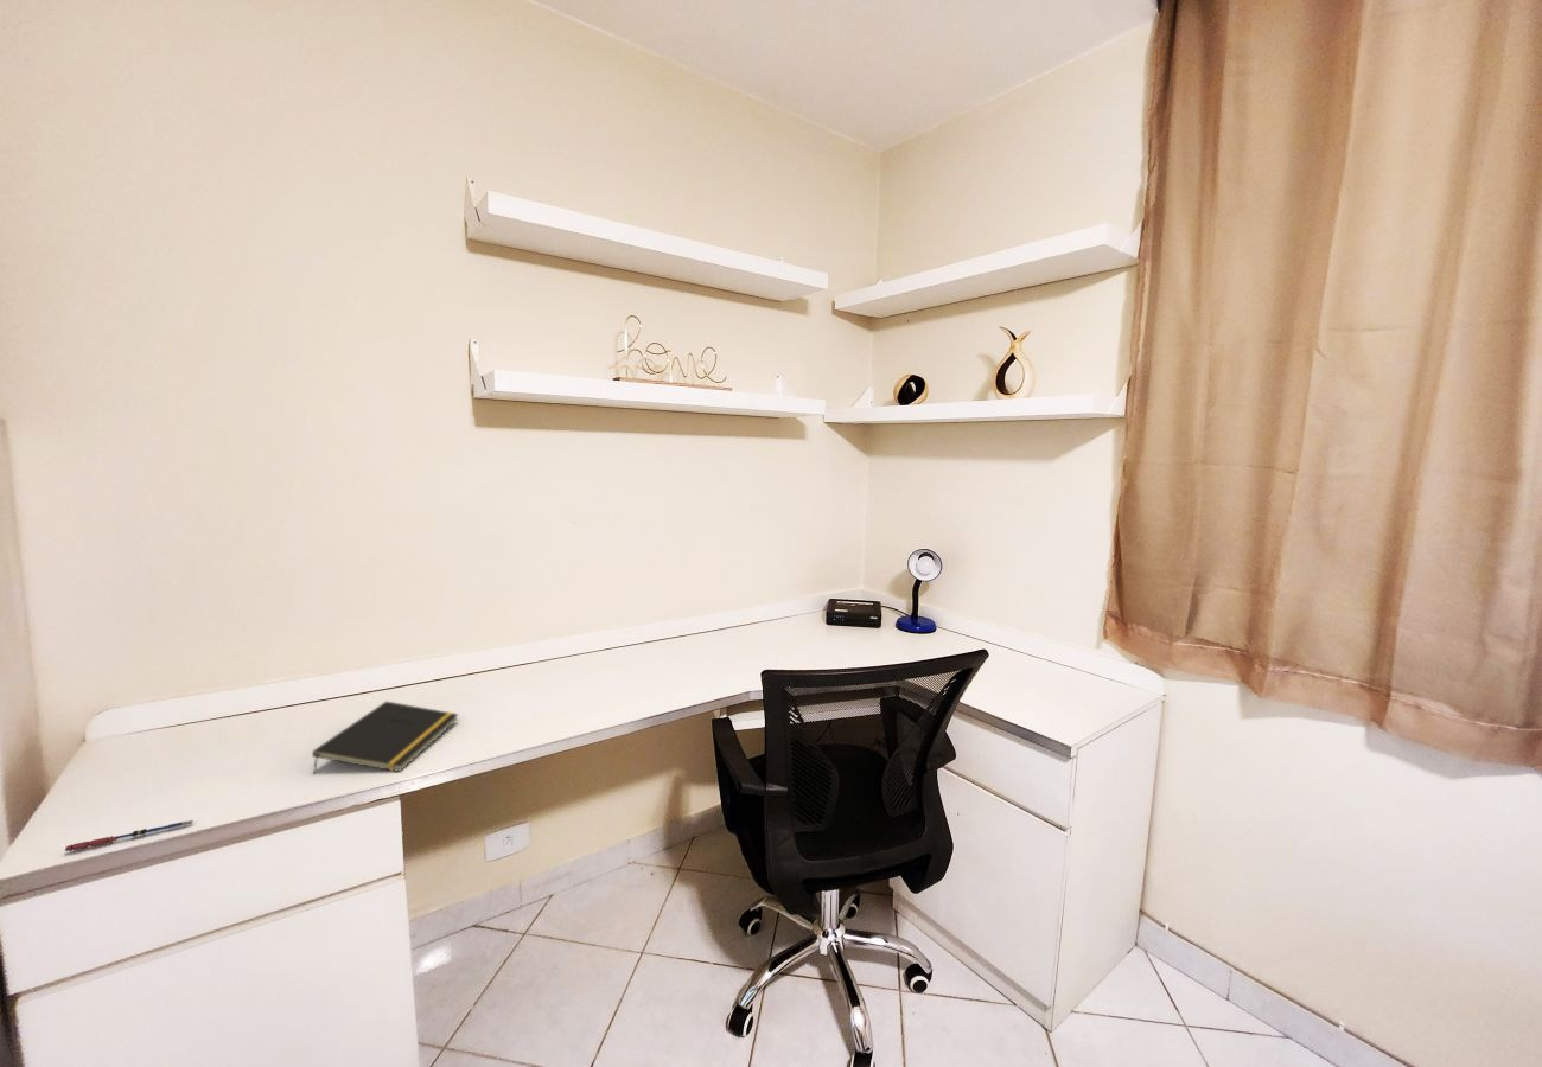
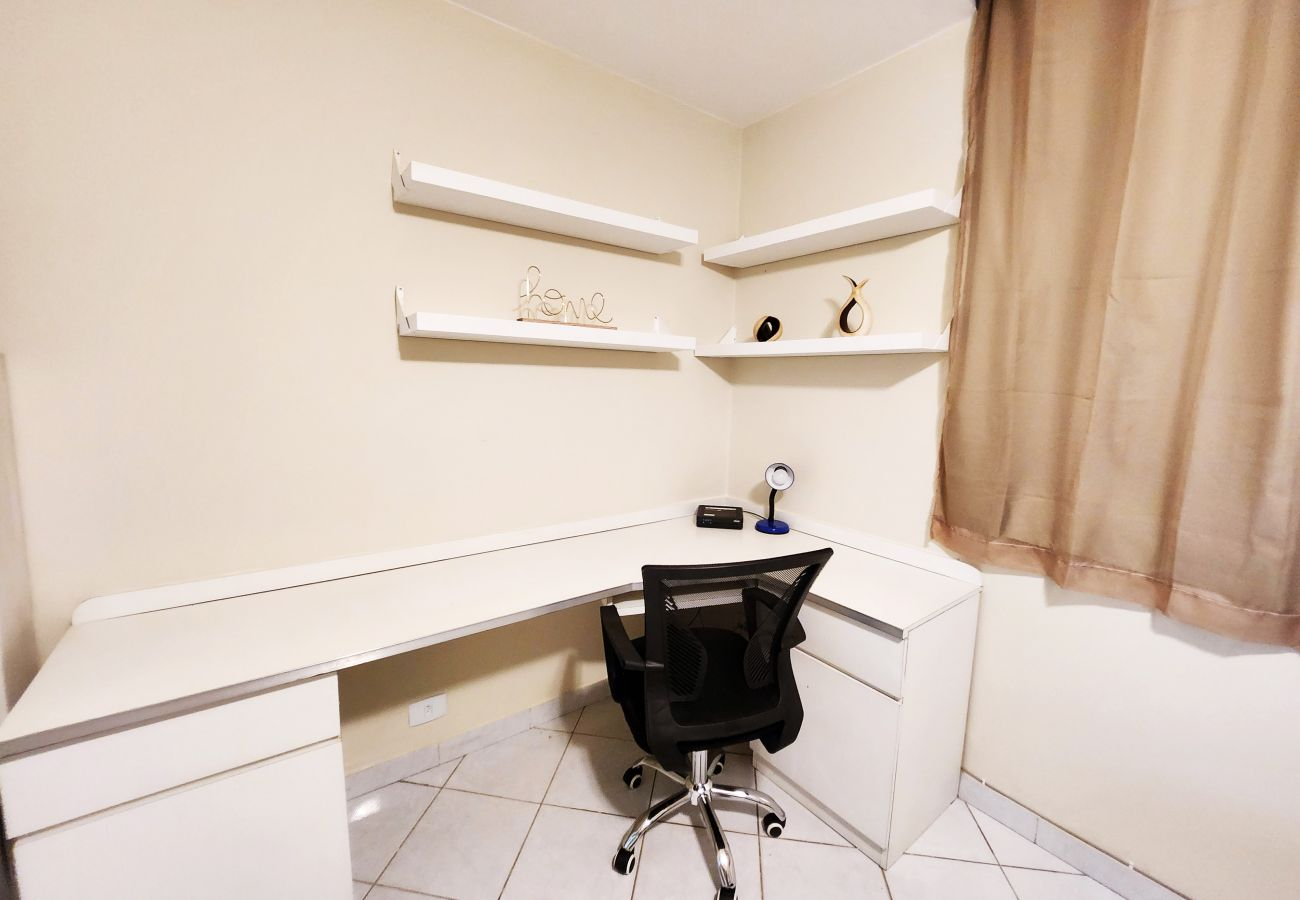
- pen (132, 833)
- notepad (391, 733)
